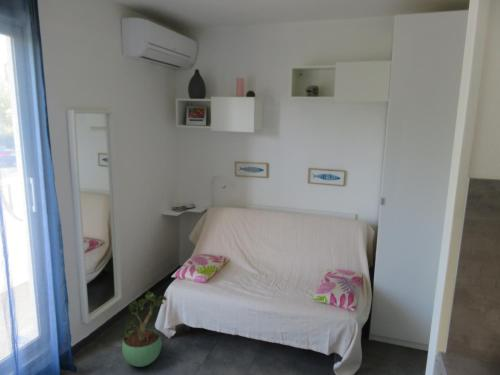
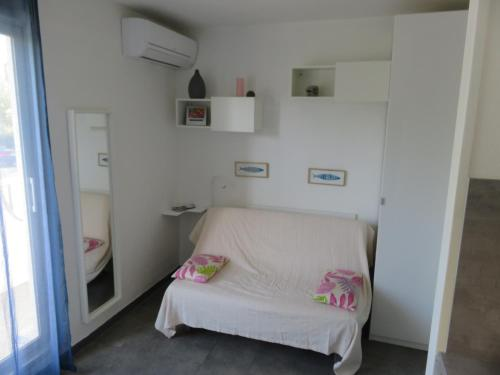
- potted plant (143, 327)
